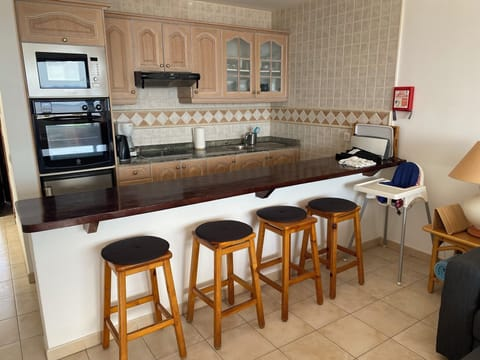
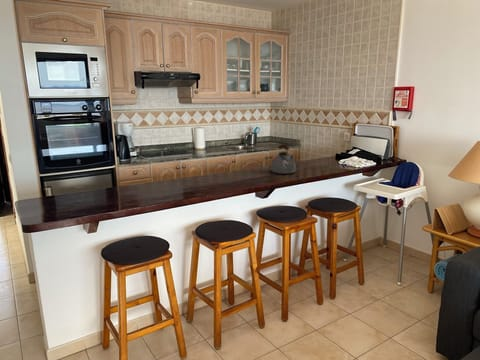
+ kettle (285, 158)
